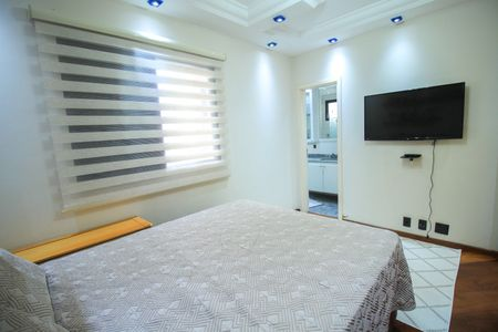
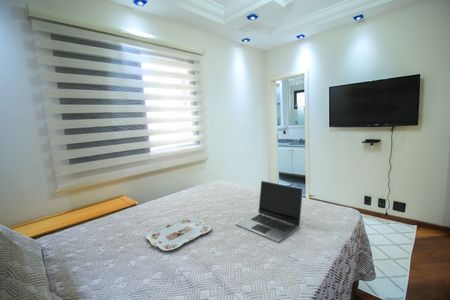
+ serving tray (179, 232)
+ laptop (268, 207)
